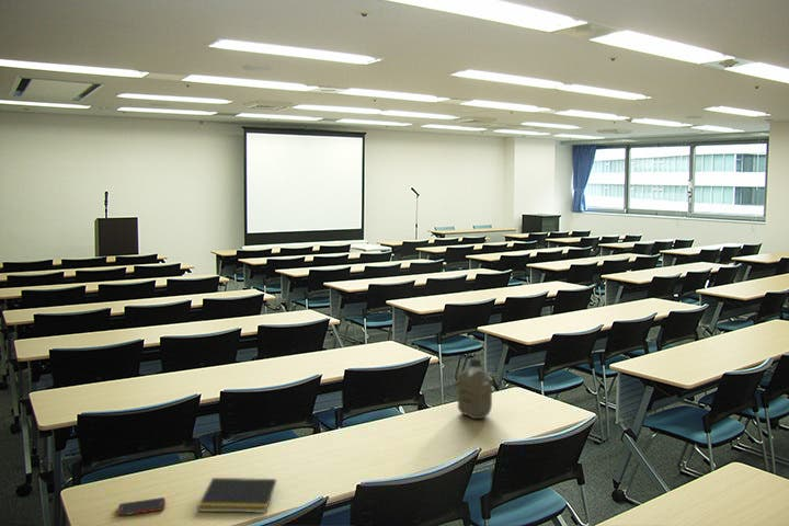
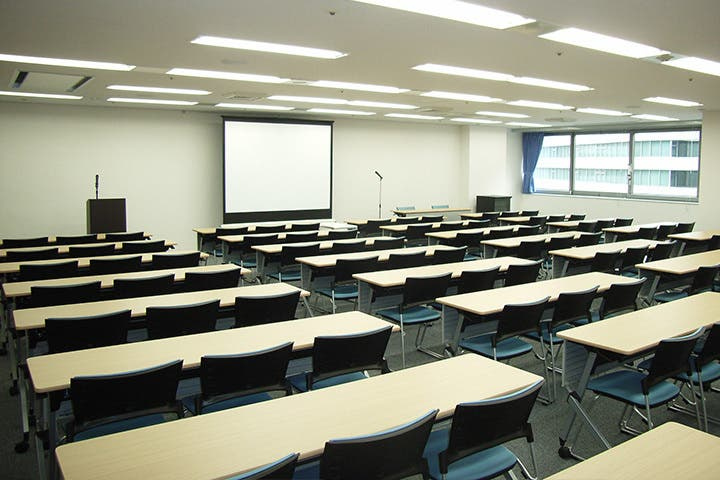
- cell phone (141, 506)
- water bottle (474, 386)
- notepad (238, 494)
